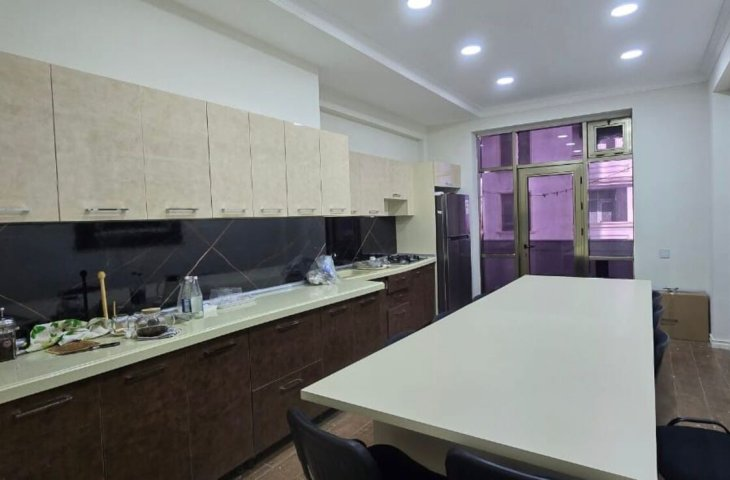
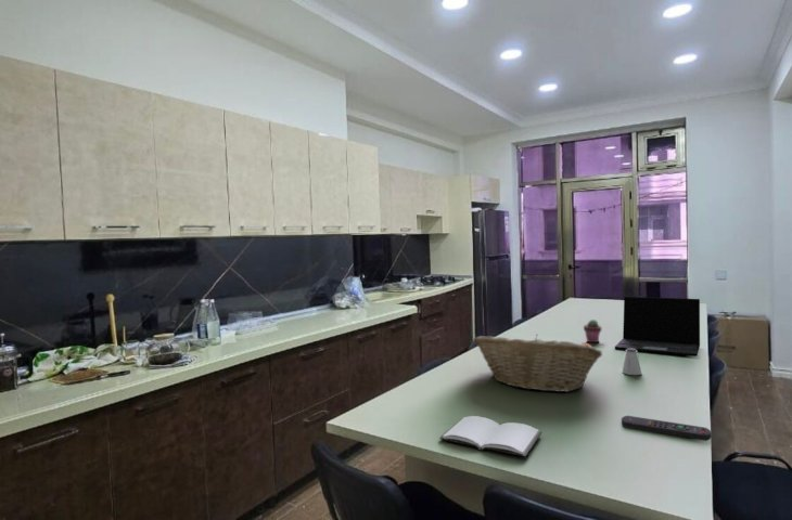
+ saltshaker (631, 361)
+ potted succulent (592, 330)
+ book (490, 433)
+ laptop (656, 323)
+ fruit basket (534, 355)
+ remote control (664, 427)
